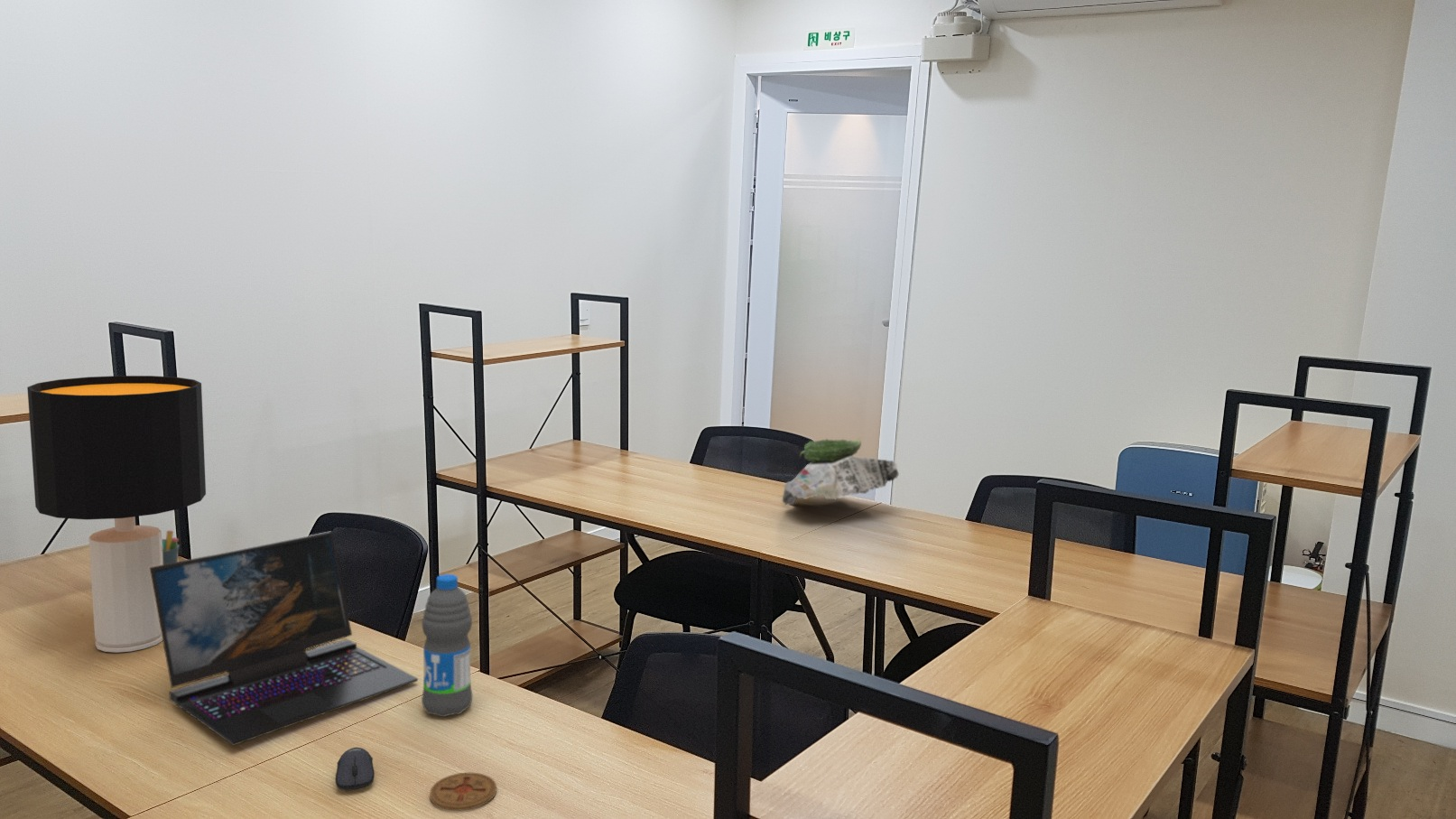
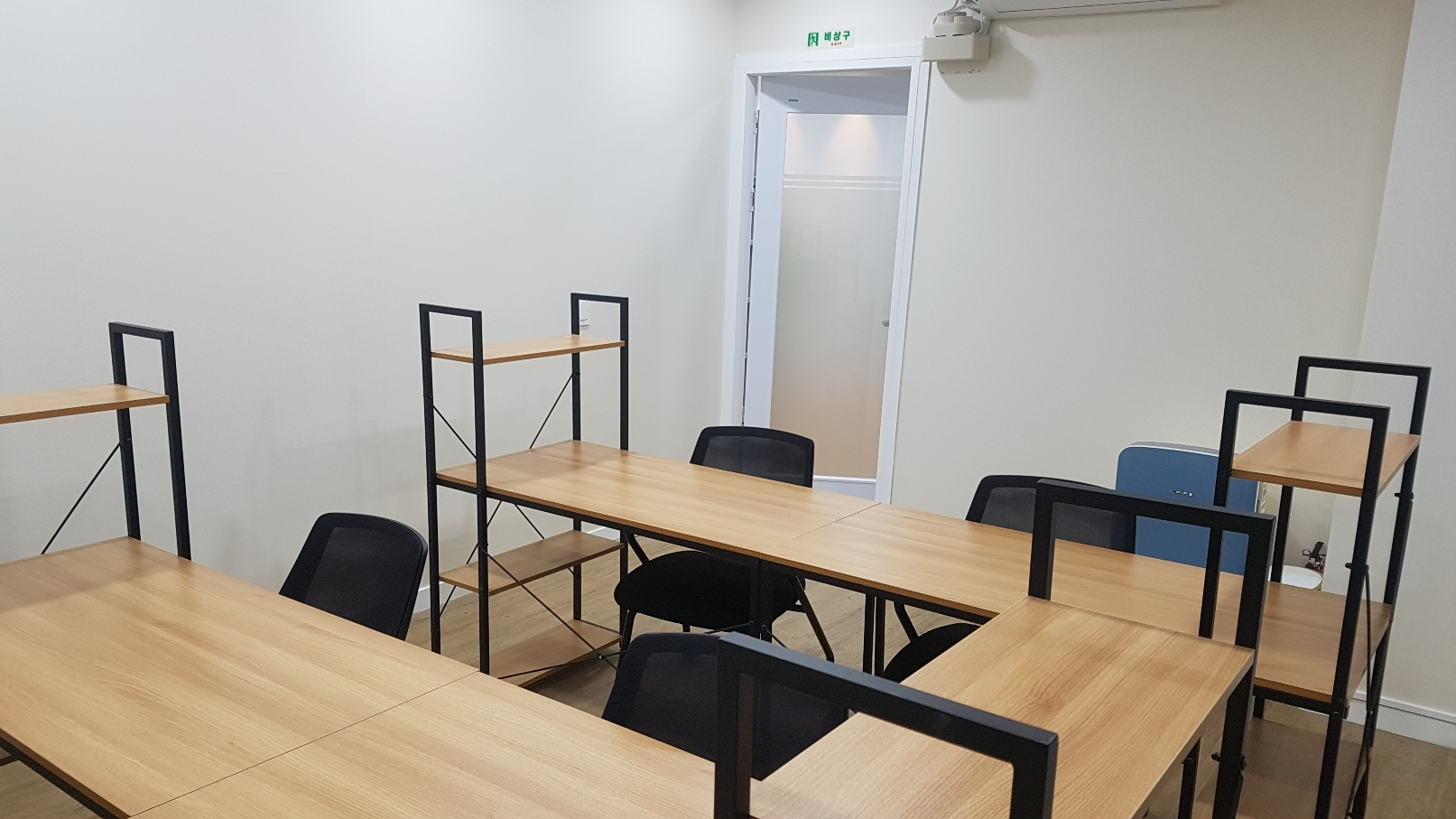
- water bottle (447, 643)
- laptop (287, 628)
- computer mouse (355, 766)
- coaster (463, 790)
- newspaper (833, 477)
- desk lamp (125, 515)
- pen holder (162, 554)
